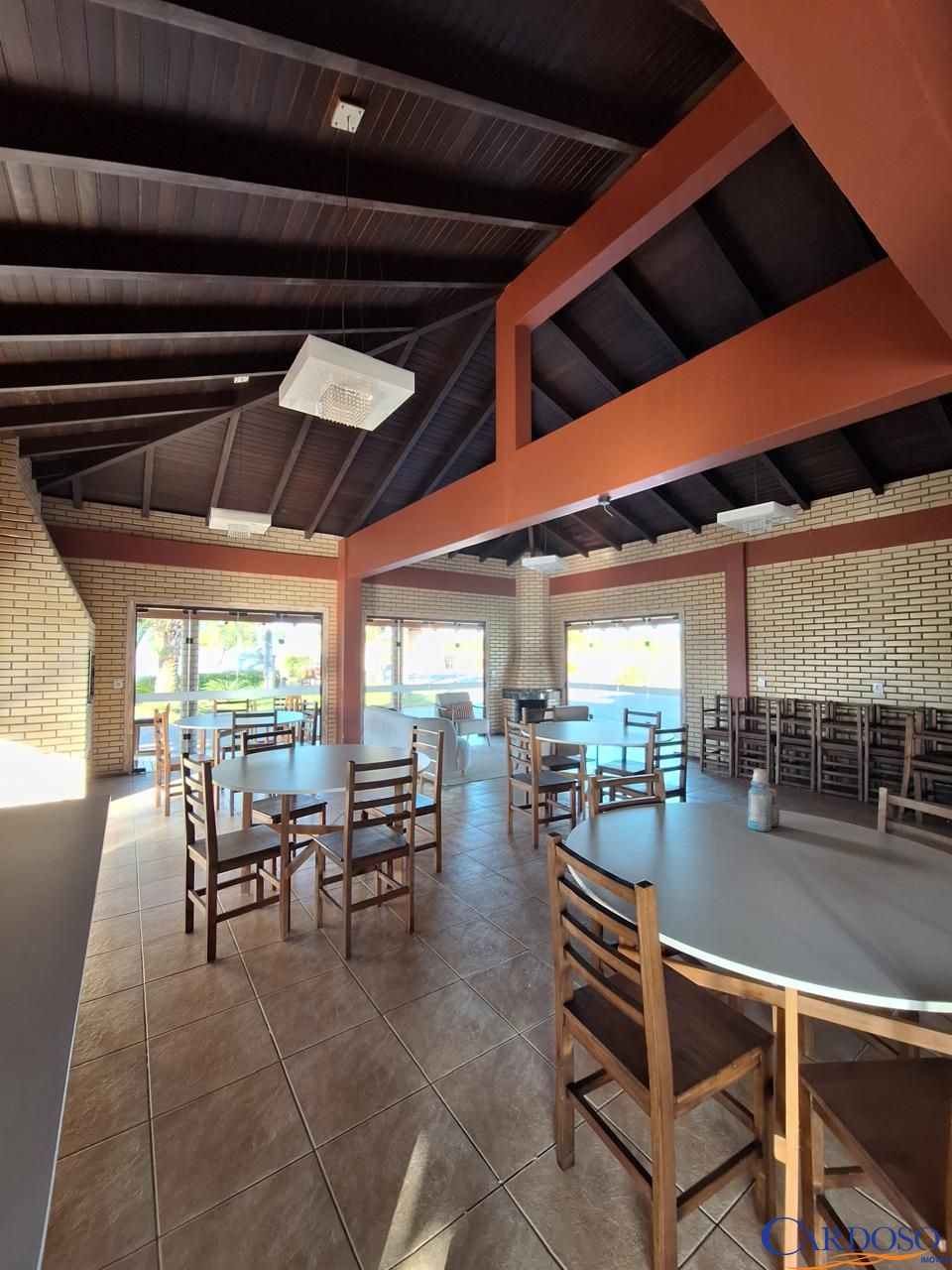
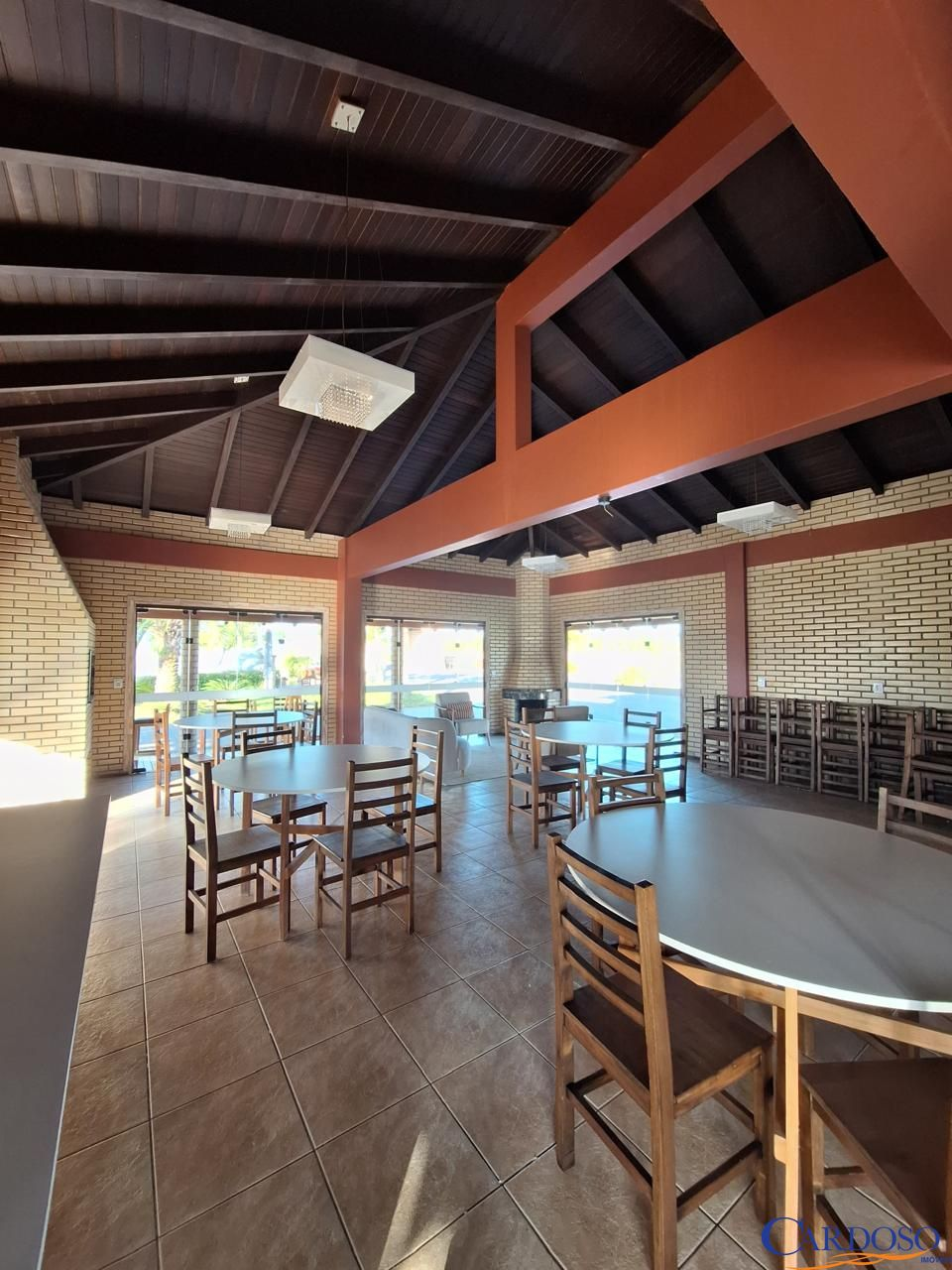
- bottle (764, 797)
